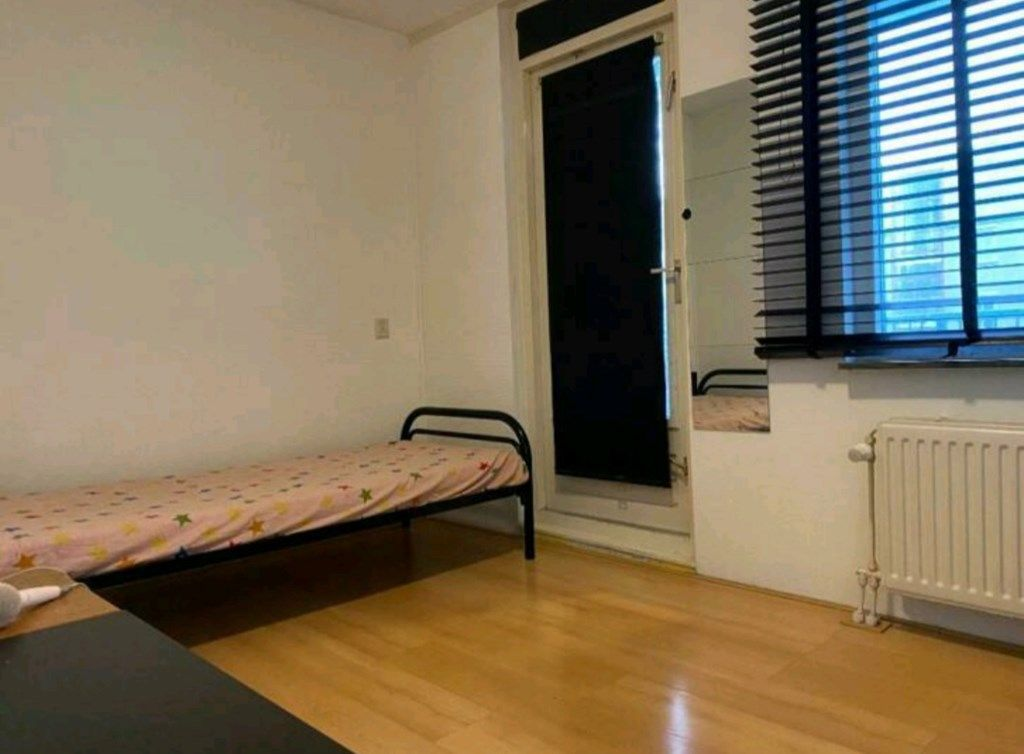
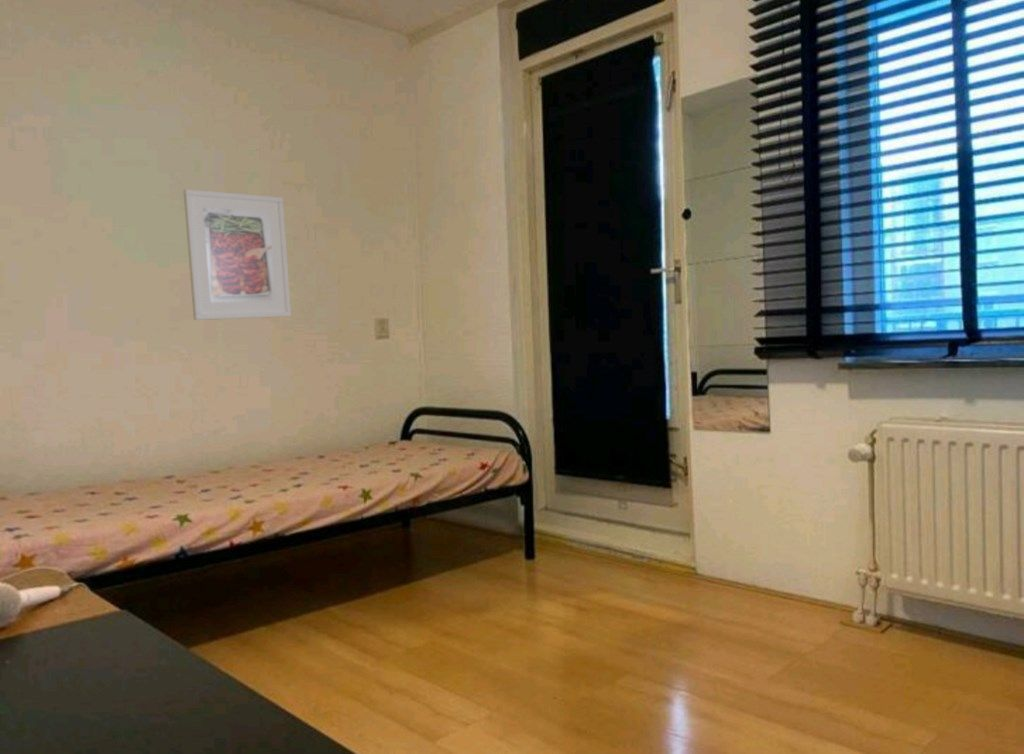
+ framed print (240, 256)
